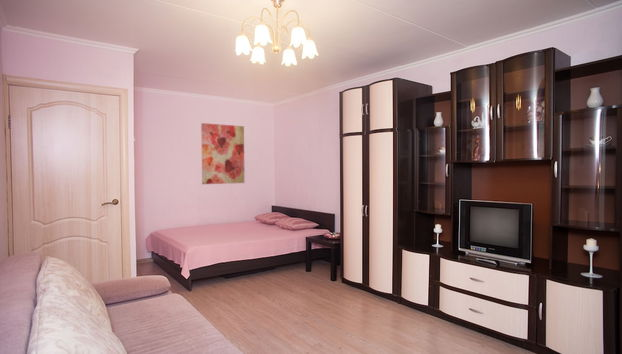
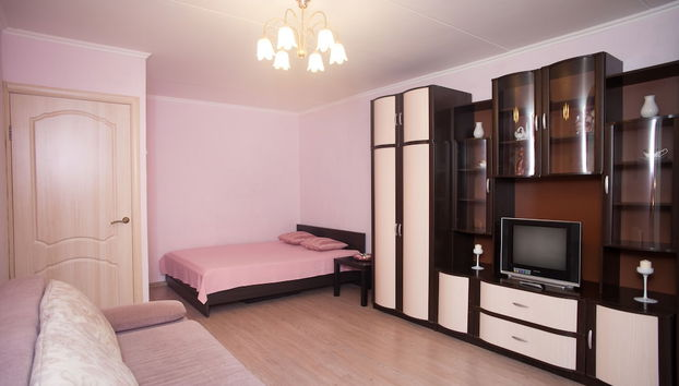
- wall art (223, 154)
